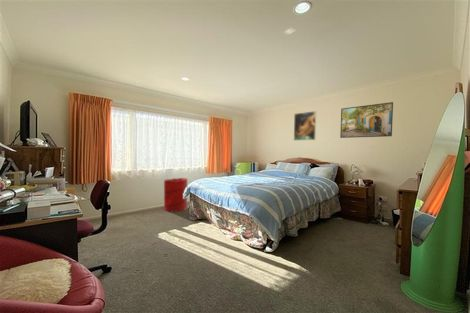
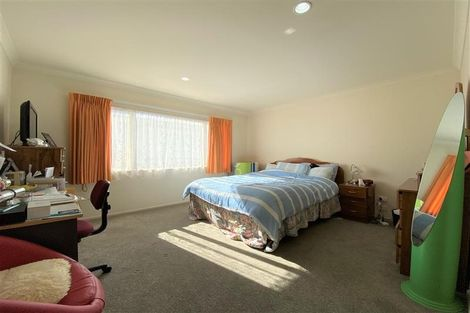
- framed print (364, 121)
- laundry hamper (175, 193)
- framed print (304, 126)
